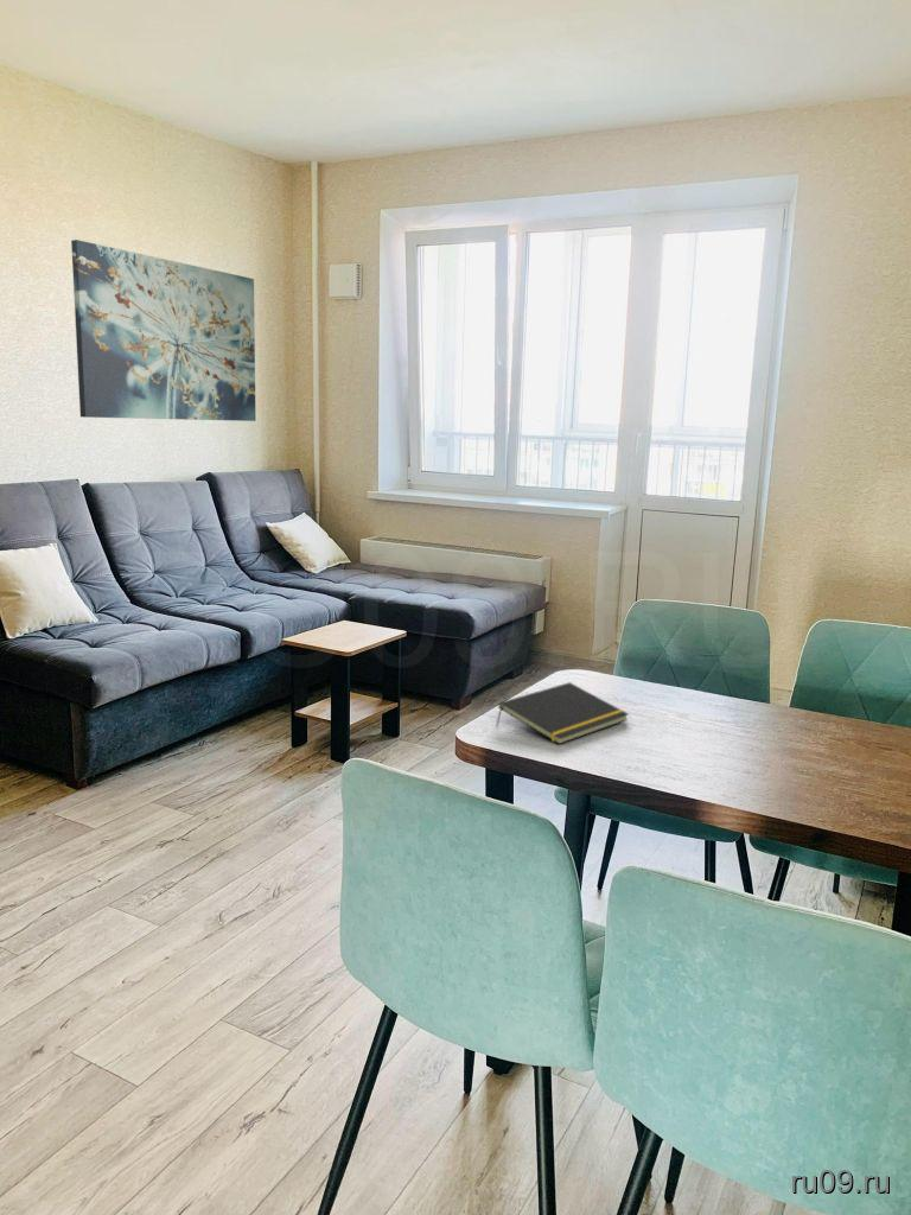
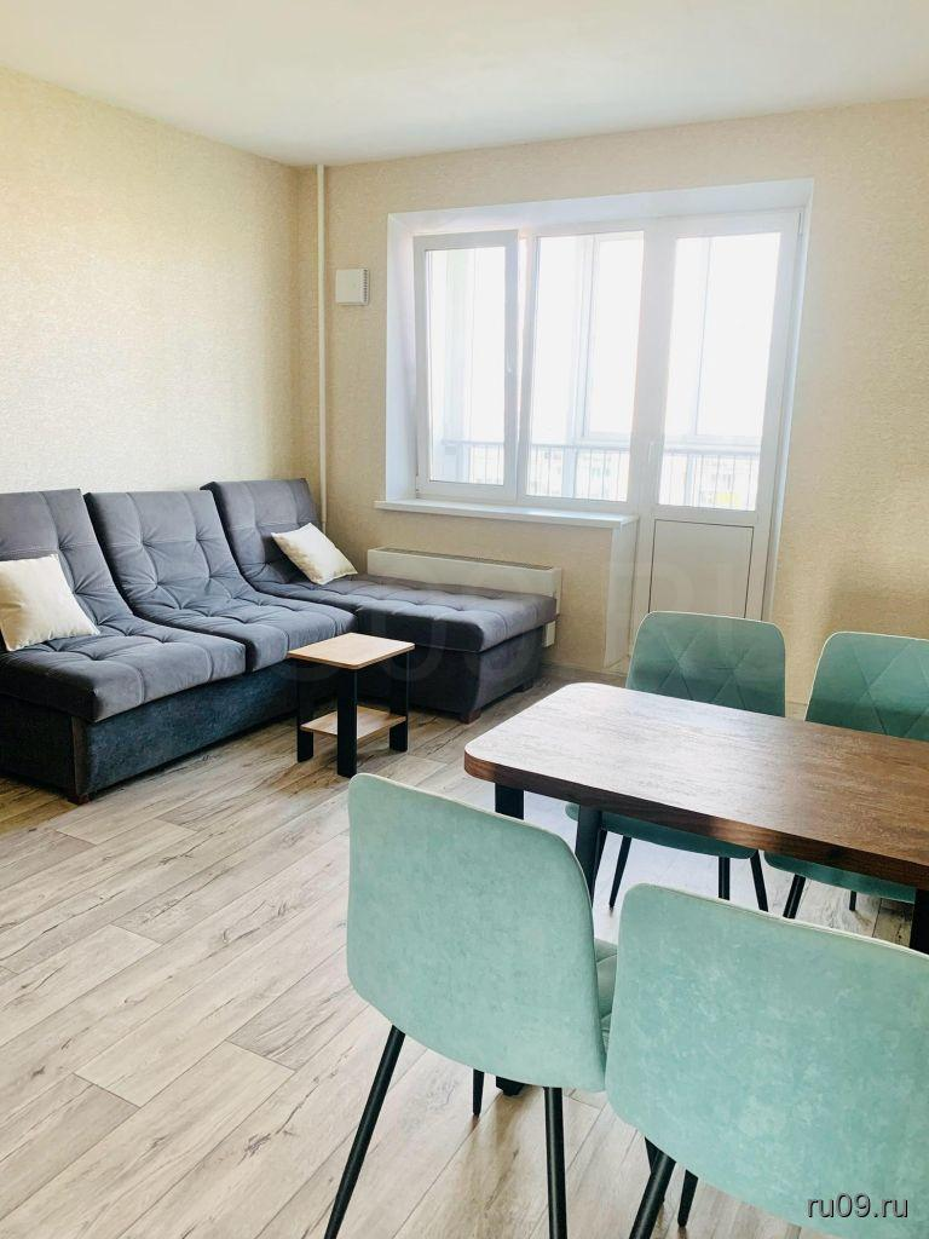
- wall art (174, 342)
- notepad (565, 711)
